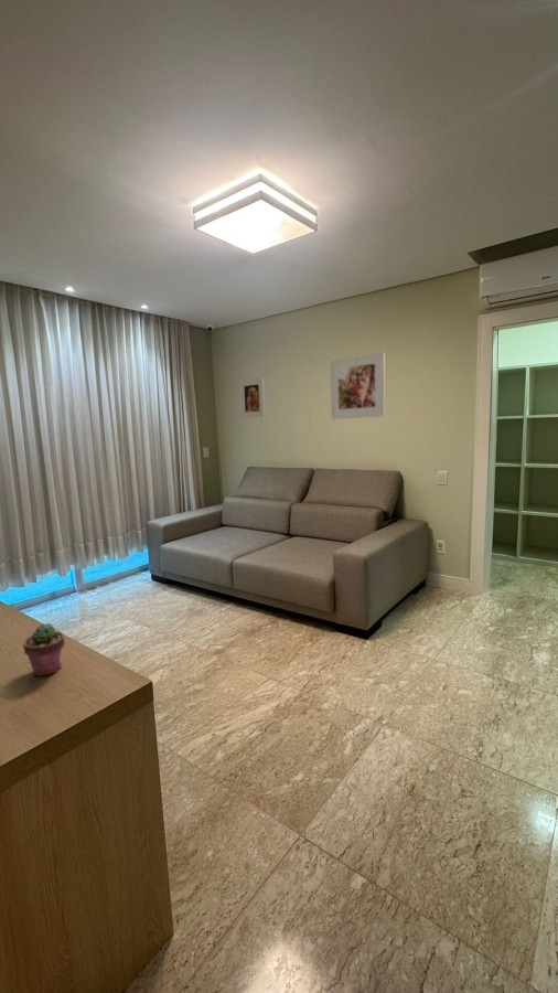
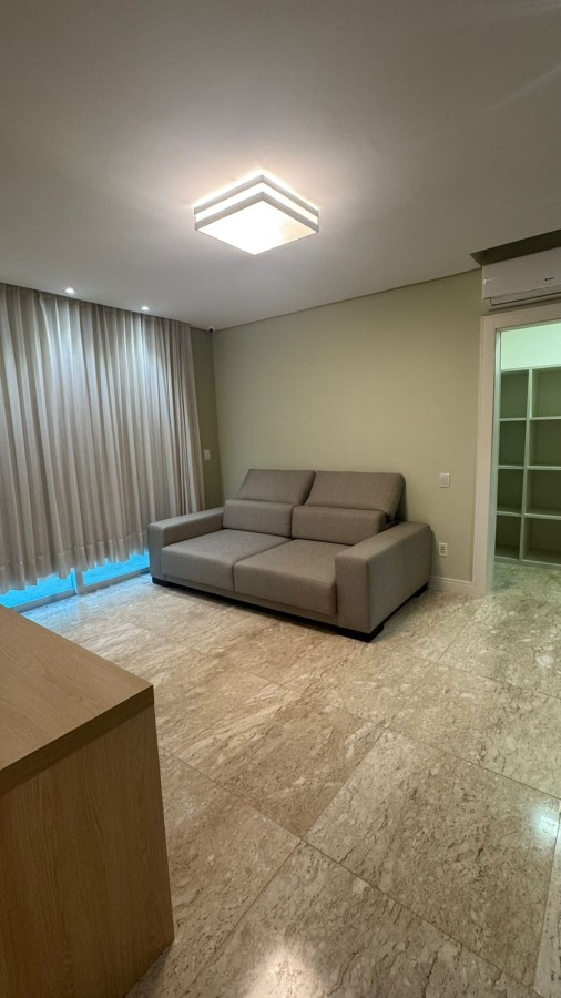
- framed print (356, 387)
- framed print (251, 398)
- potted succulent (44, 648)
